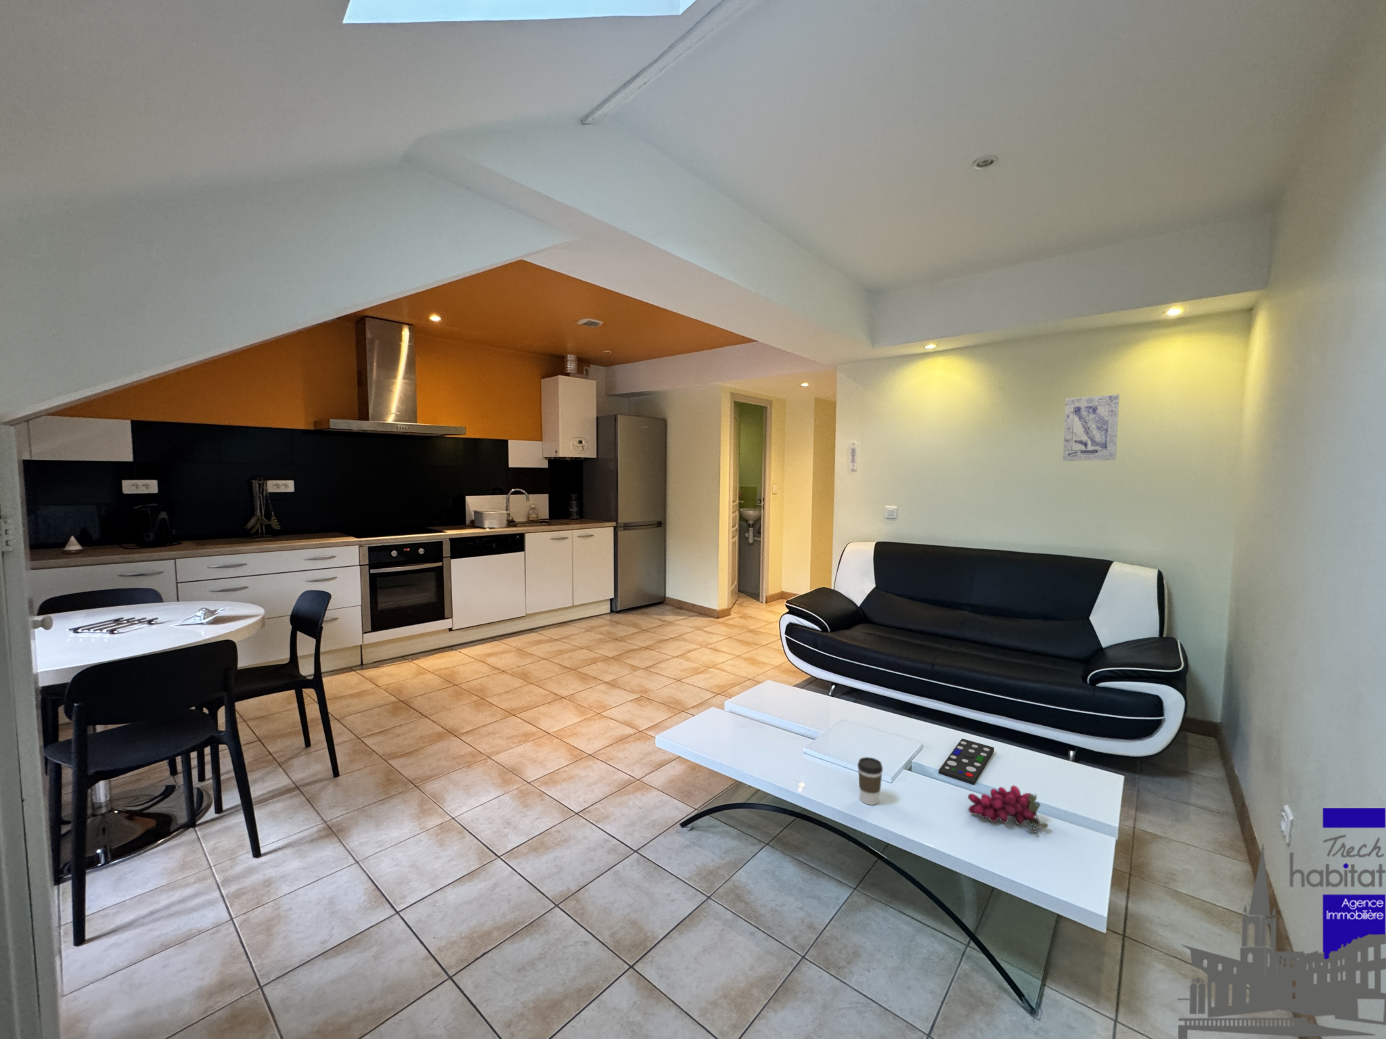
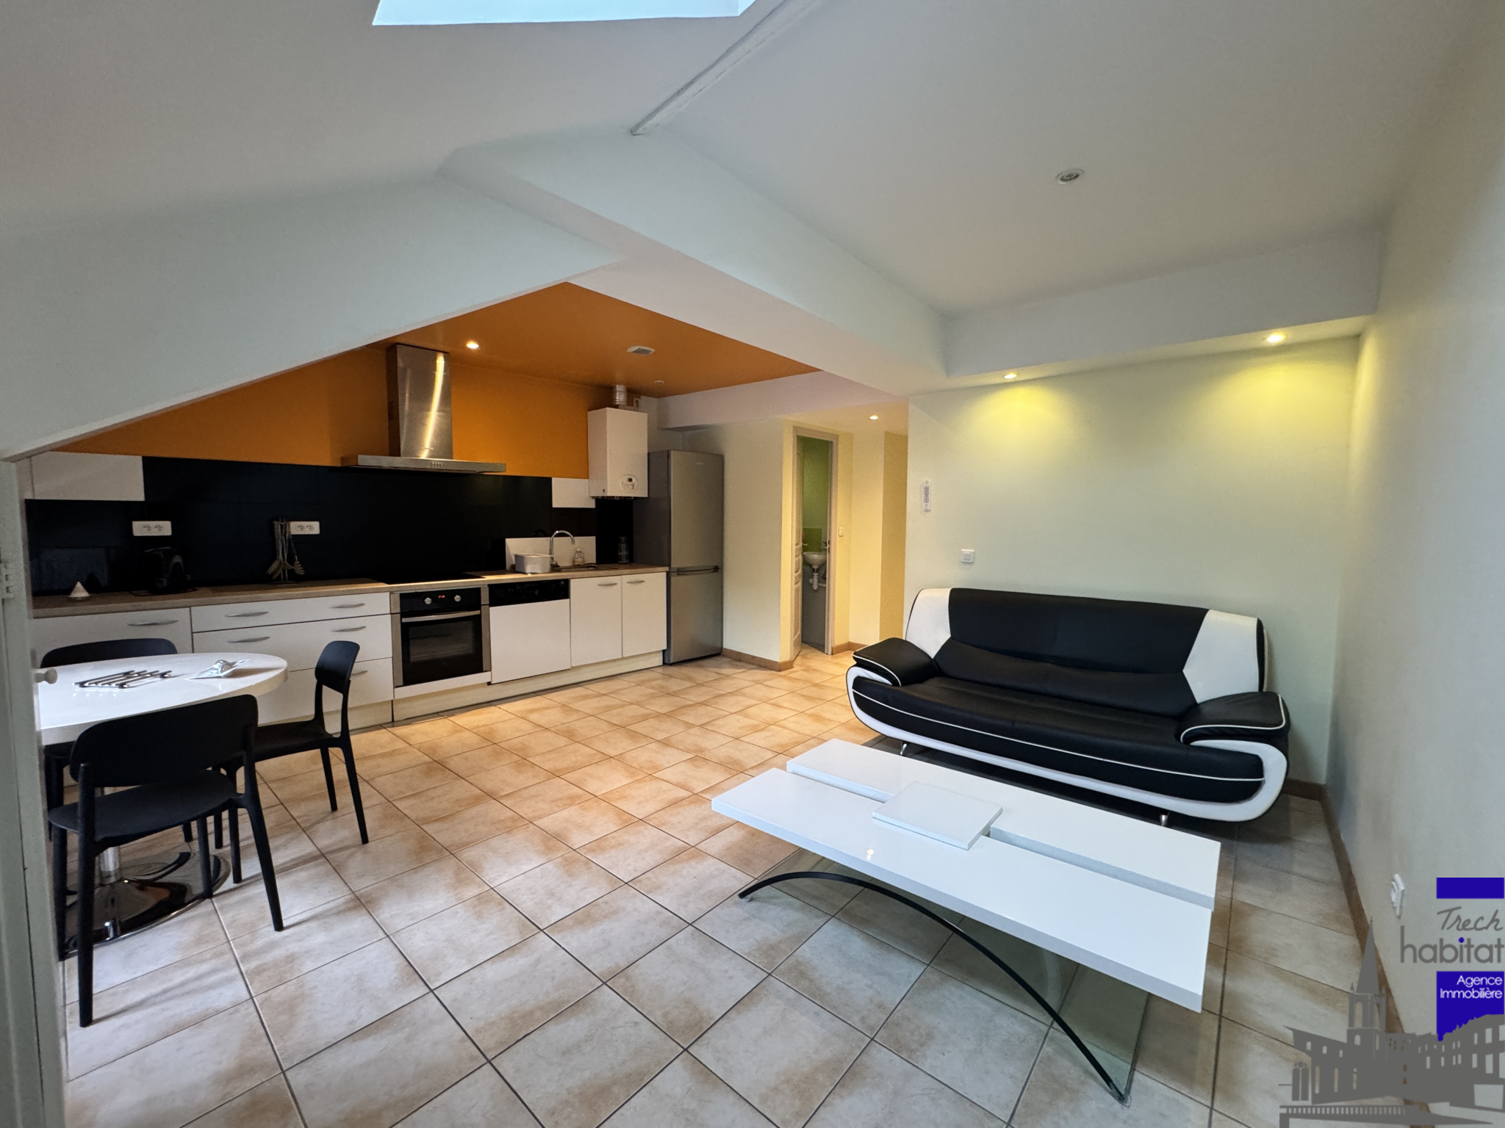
- wall art (1090, 428)
- coffee cup (870, 780)
- grapes (1007, 805)
- remote control (967, 759)
